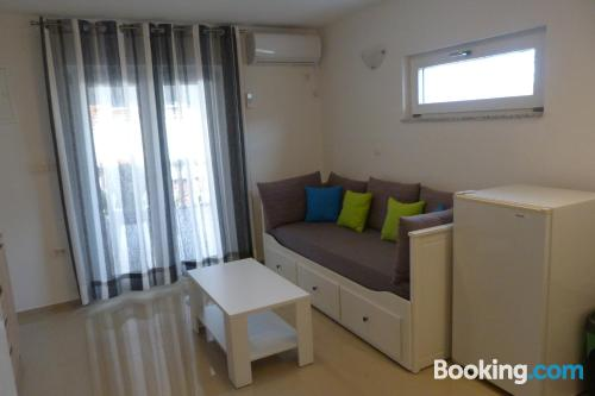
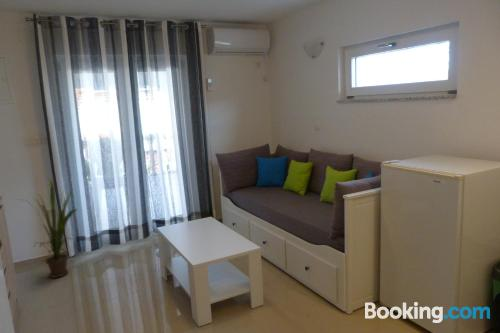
+ house plant (51, 228)
